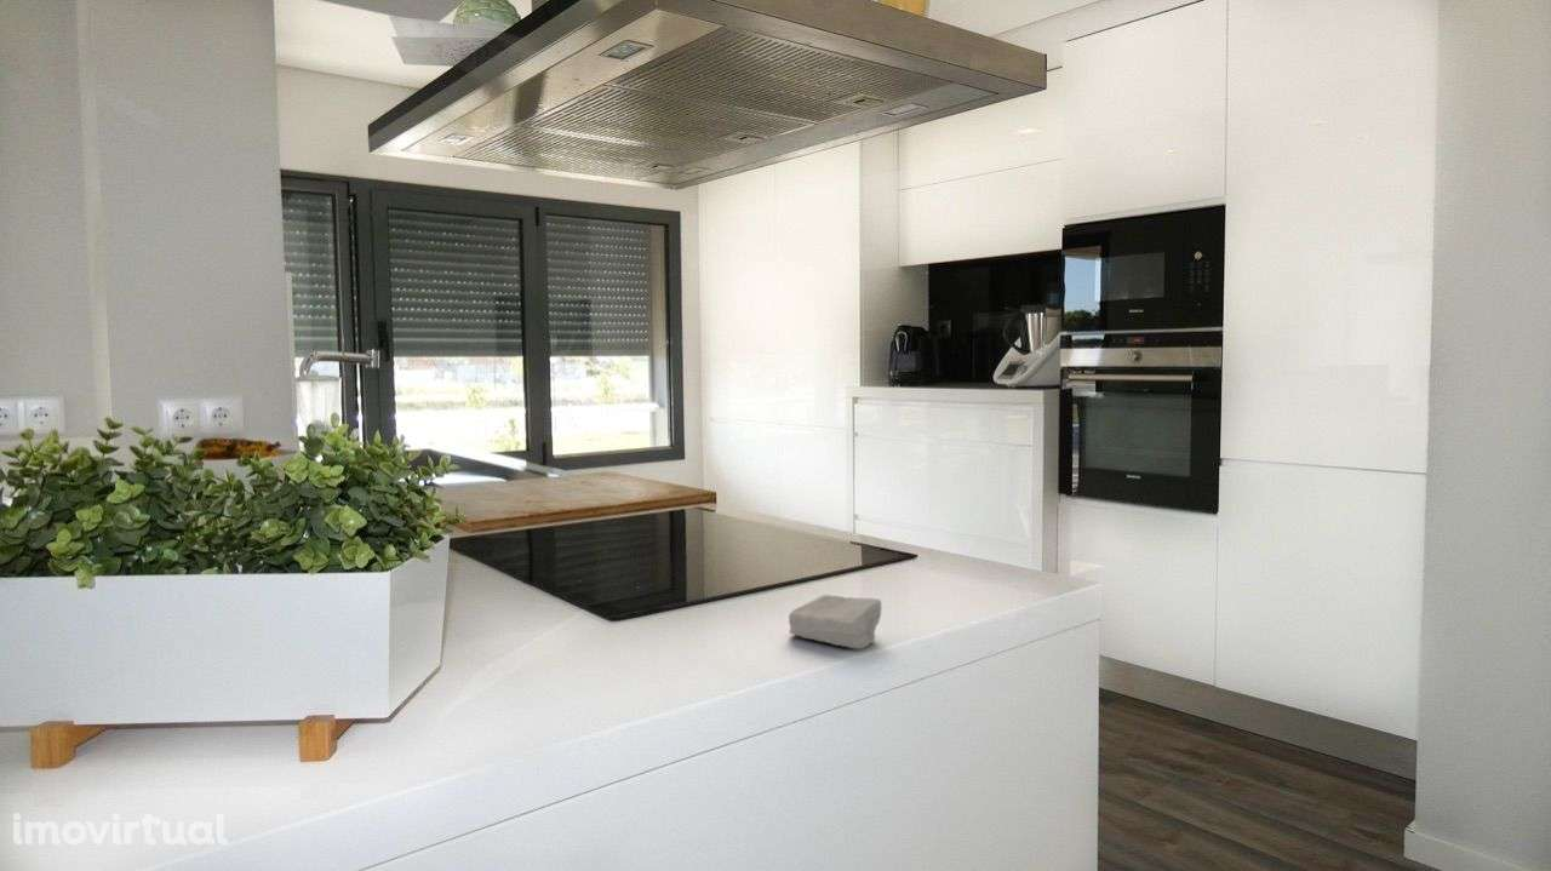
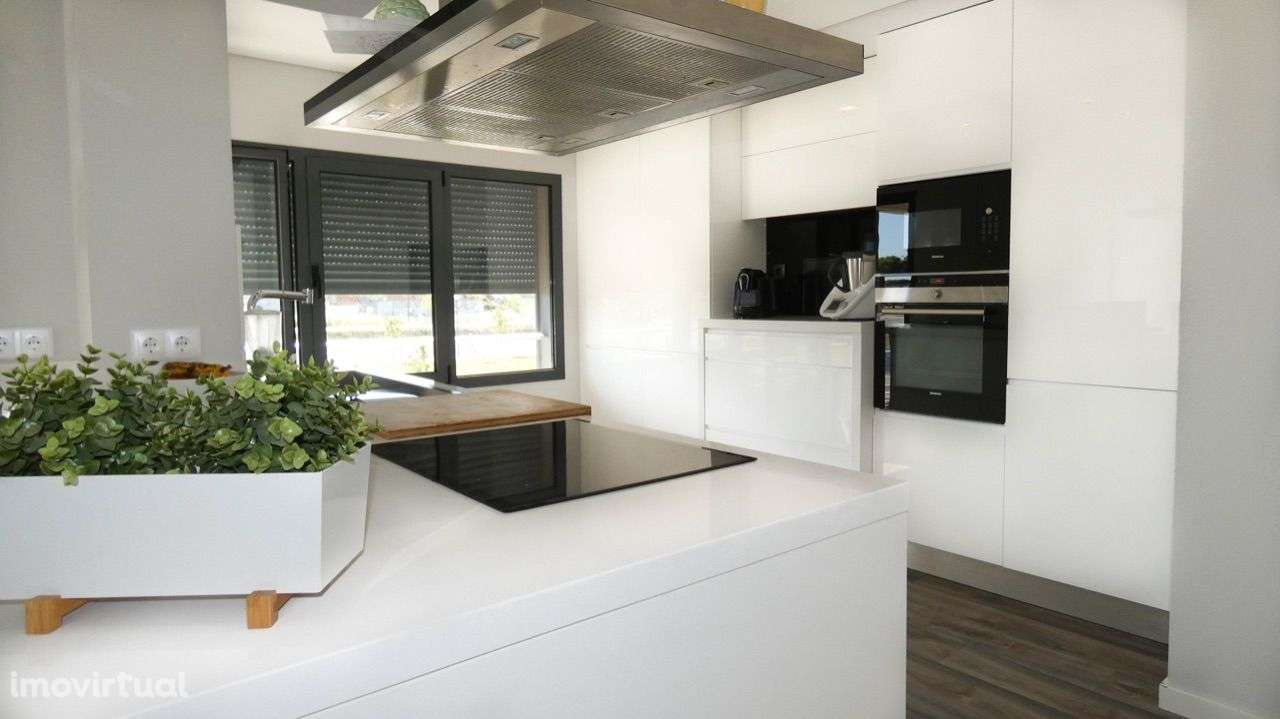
- soap bar (835, 617)
